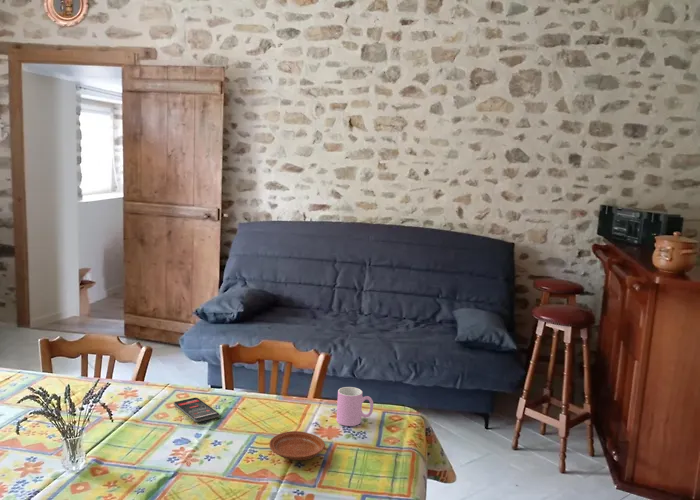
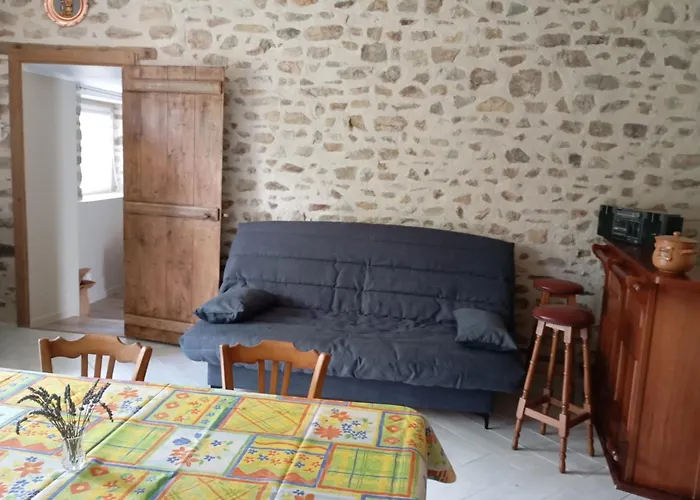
- plate (296, 449)
- cup (355, 406)
- smartphone (196, 409)
